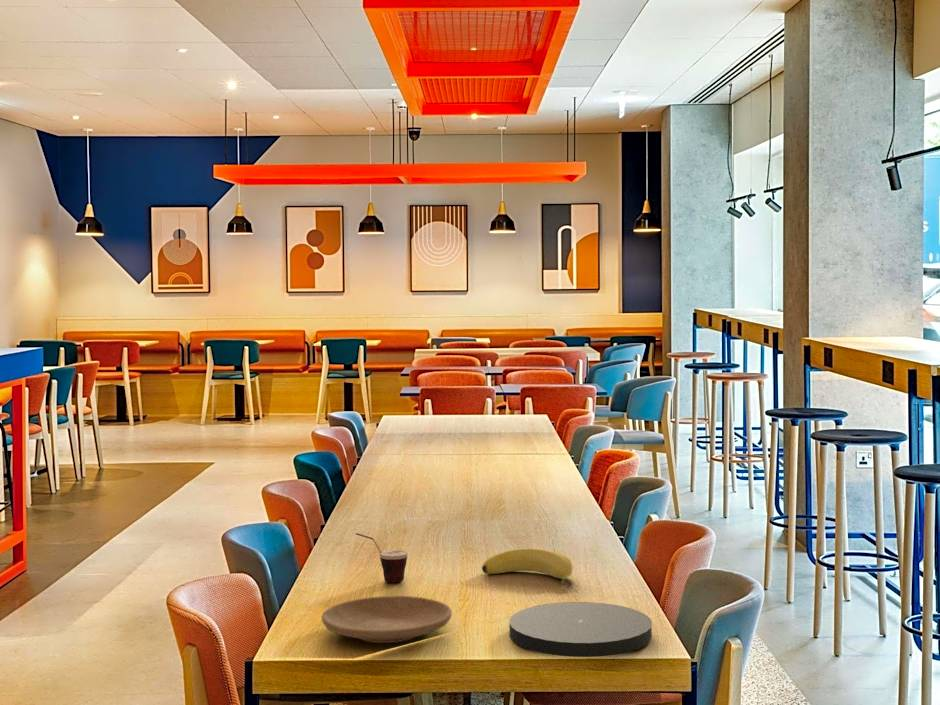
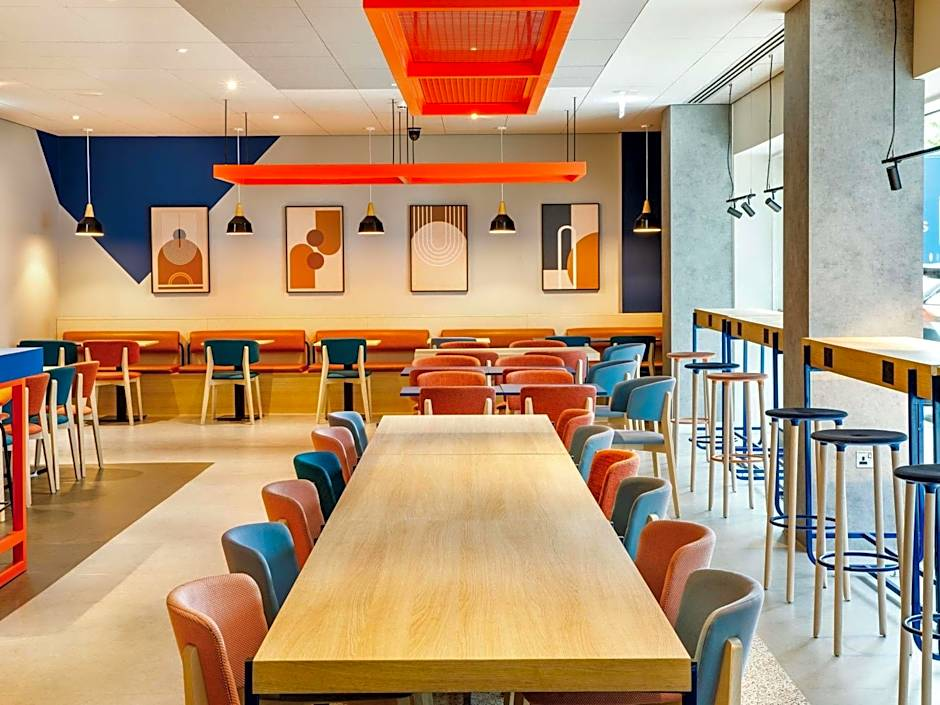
- plate (387, 622)
- banana (527, 566)
- cup (382, 556)
- plate (580, 627)
